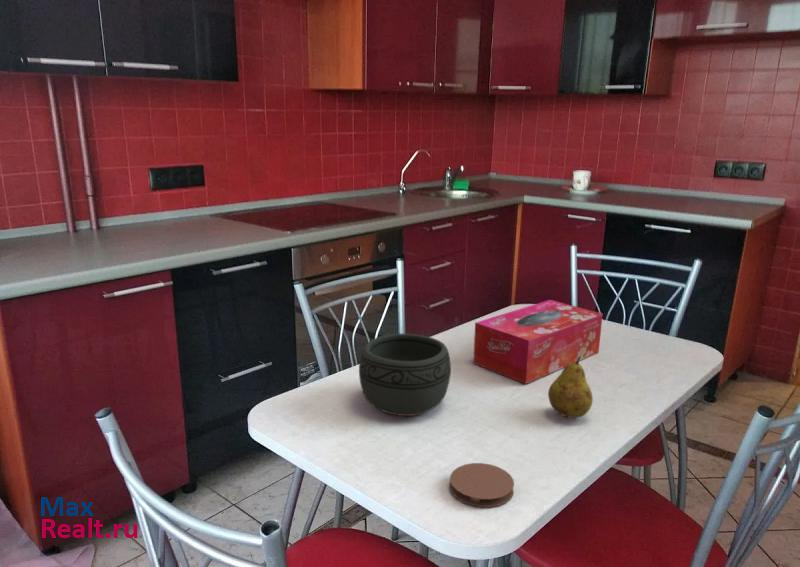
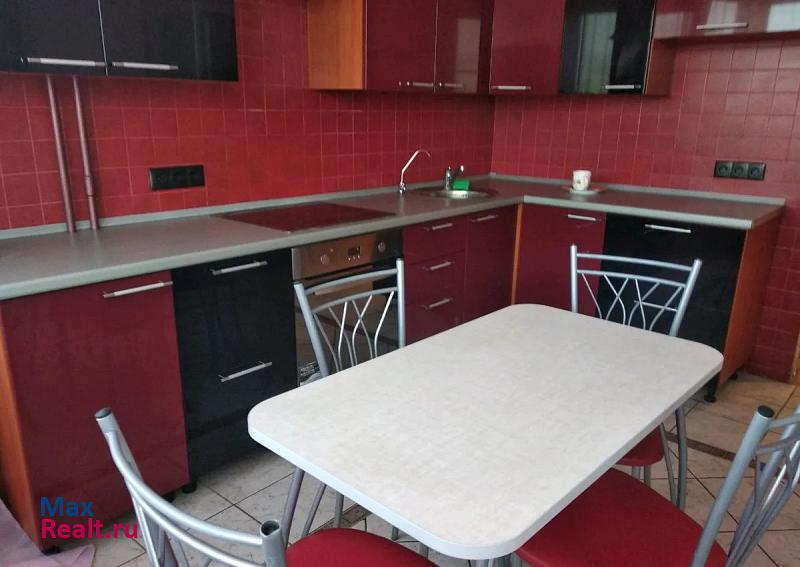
- fruit (571, 387)
- tissue box (539, 337)
- bowl (404, 375)
- coaster (481, 484)
